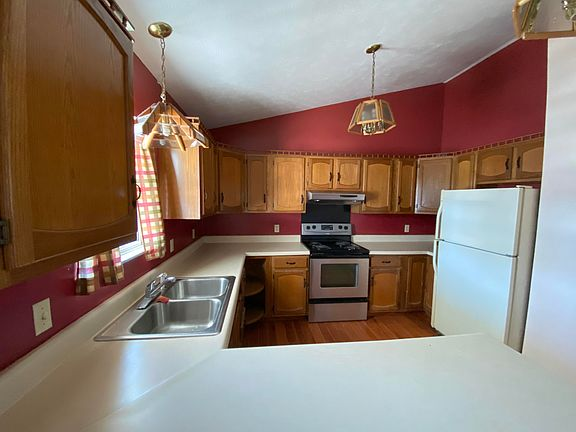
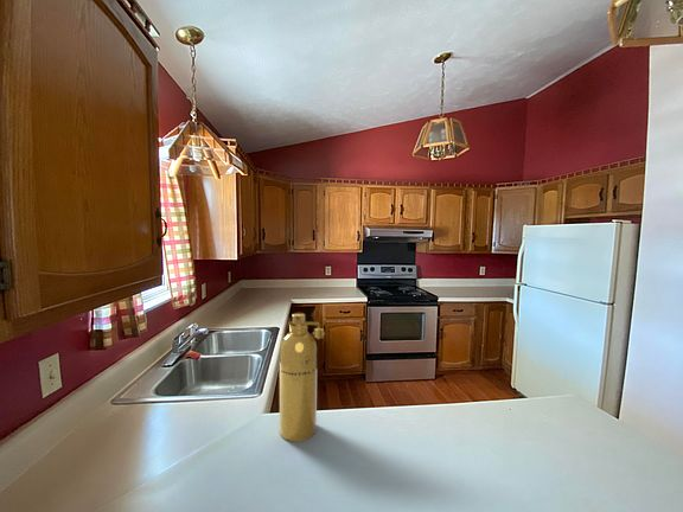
+ spray bottle (301, 372)
